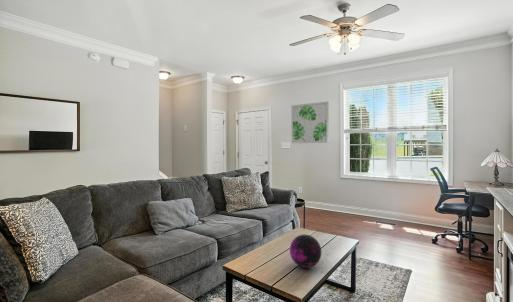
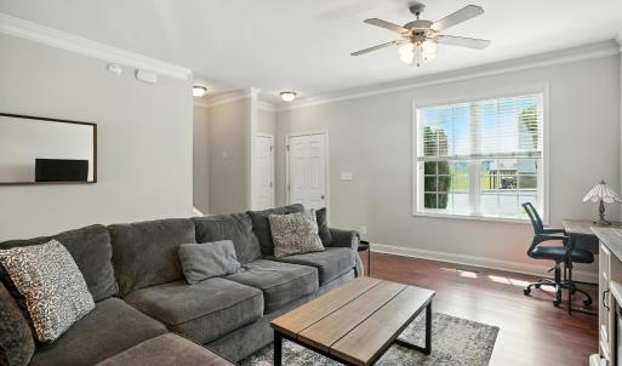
- decorative orb (305, 250)
- wall art (309, 123)
